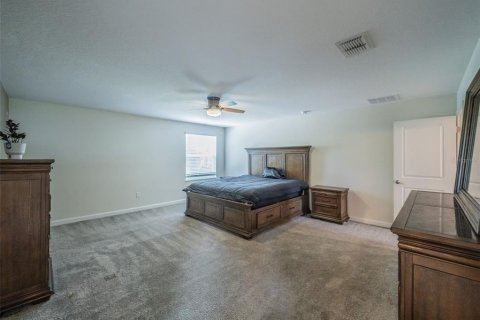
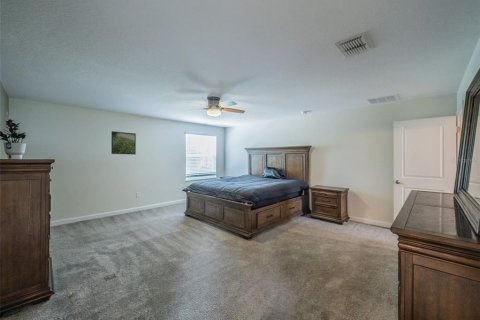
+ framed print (124, 143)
